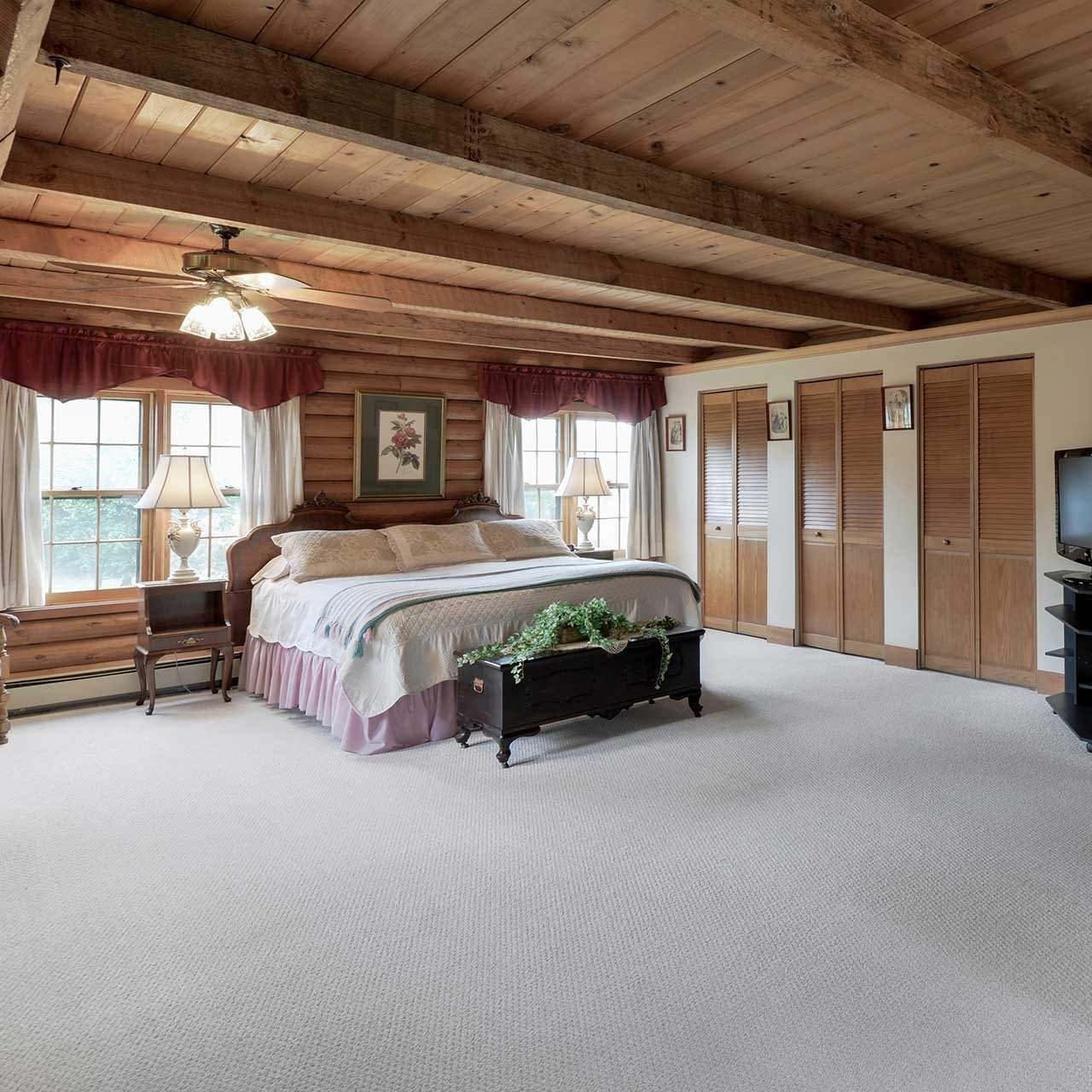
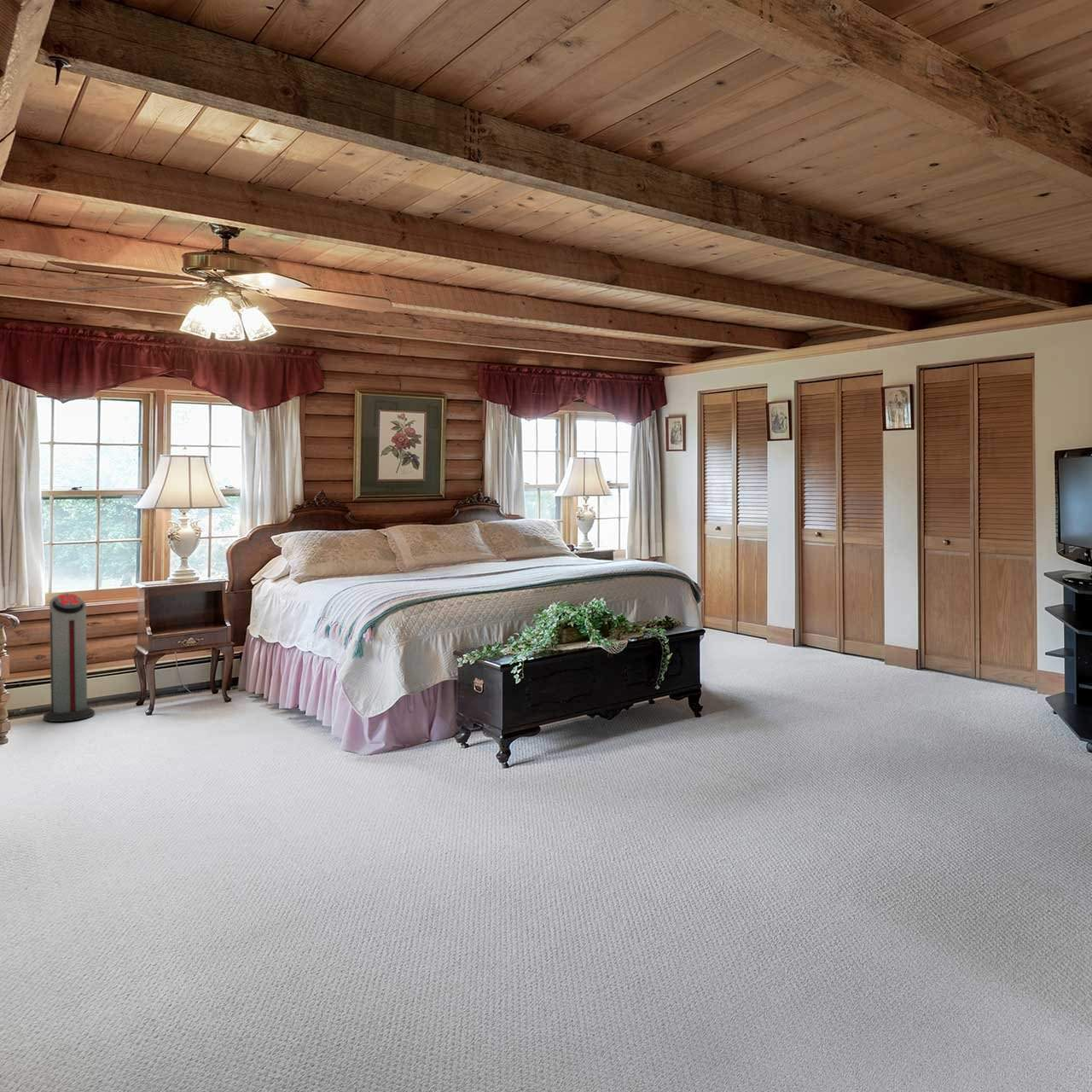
+ air purifier (68, 654)
